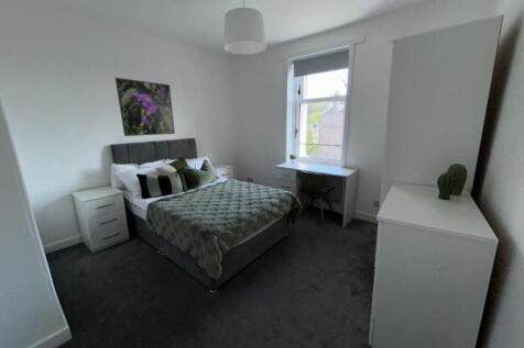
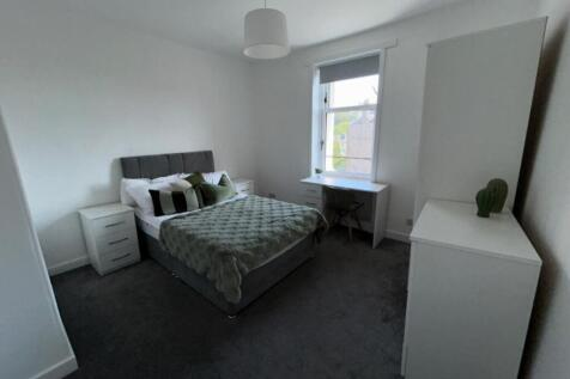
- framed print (148, 109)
